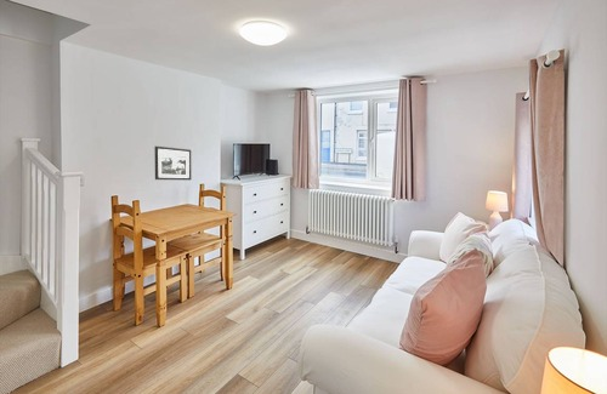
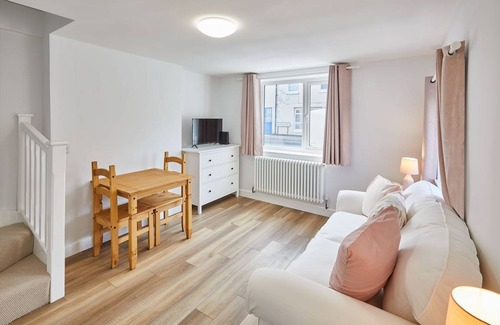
- picture frame (174, 164)
